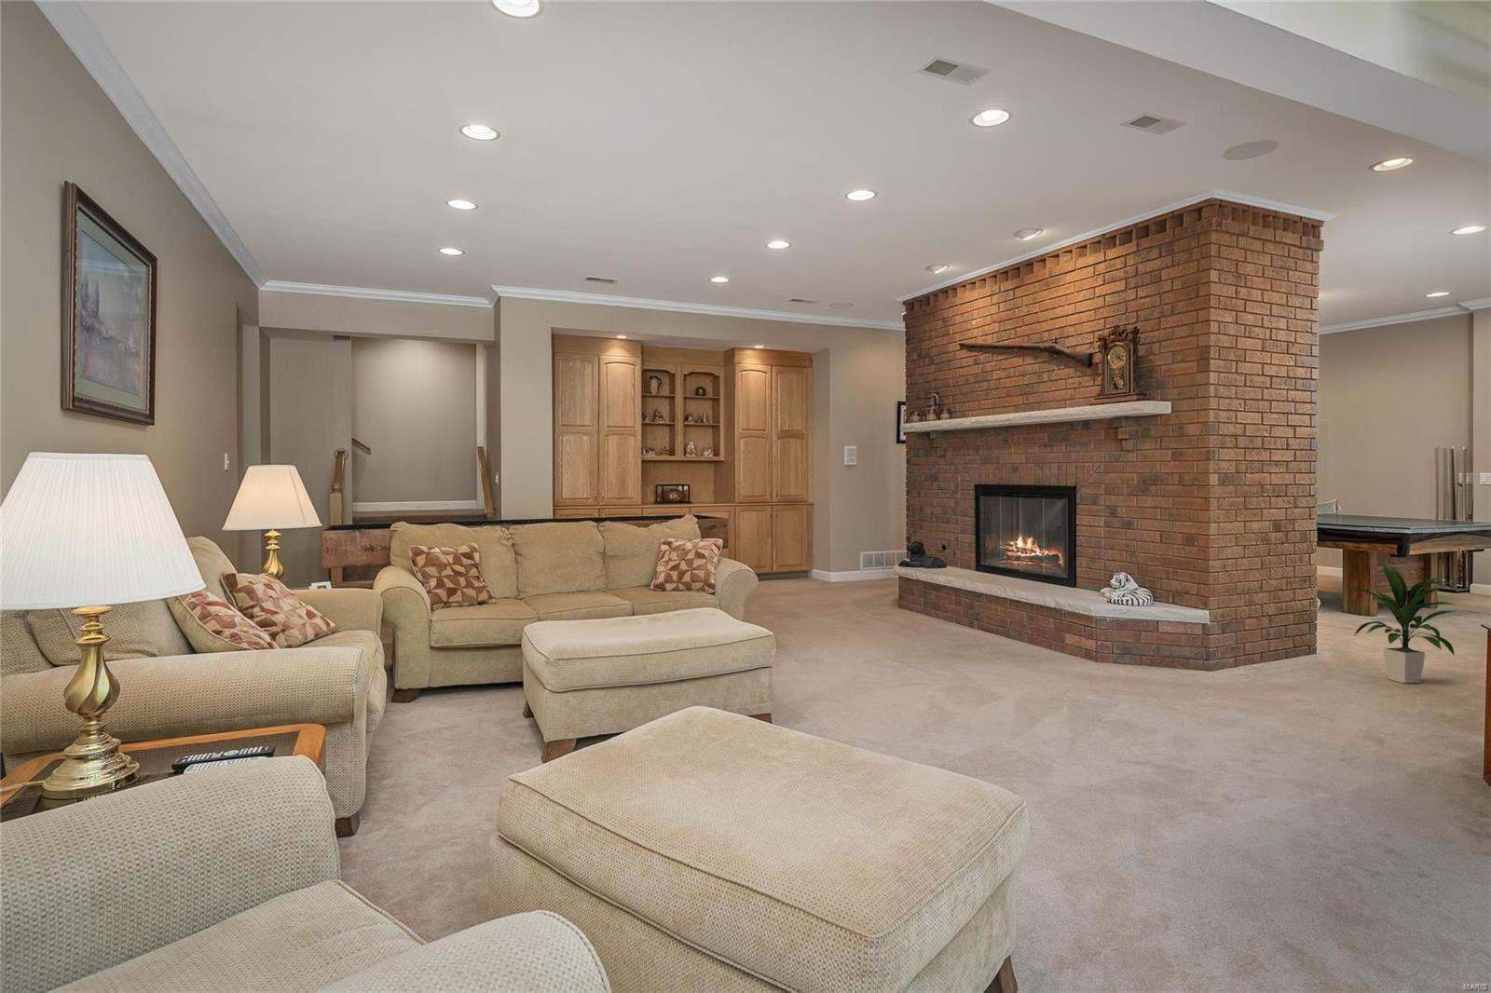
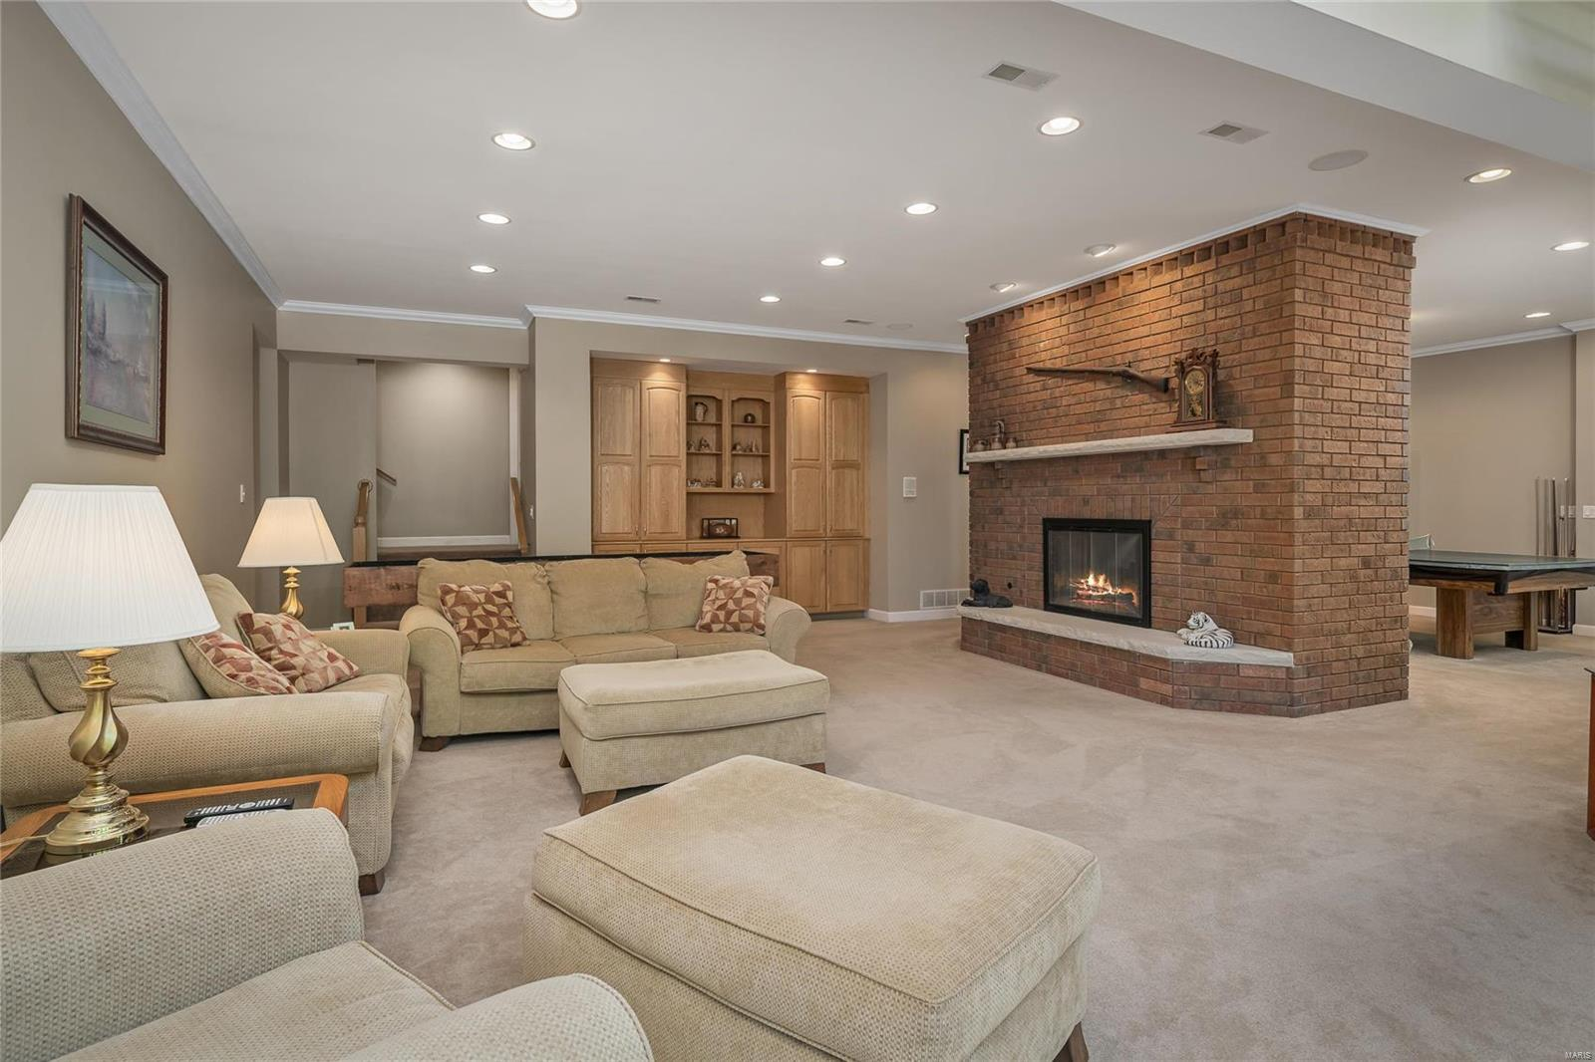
- indoor plant (1409, 622)
